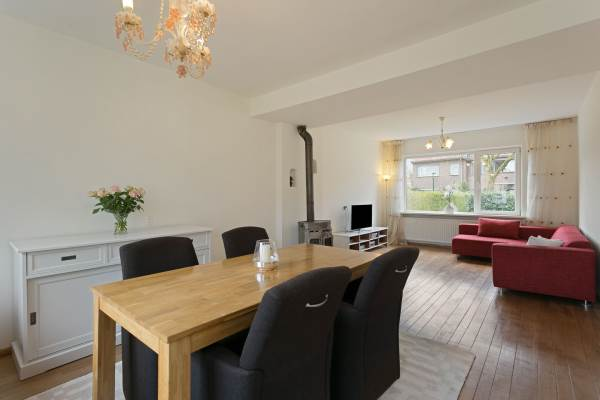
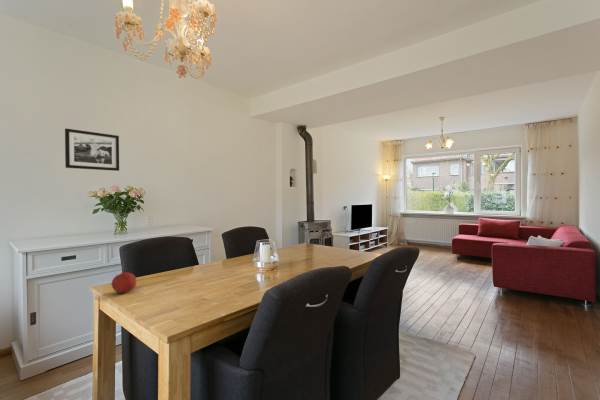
+ picture frame (93, 150)
+ fruit (124, 281)
